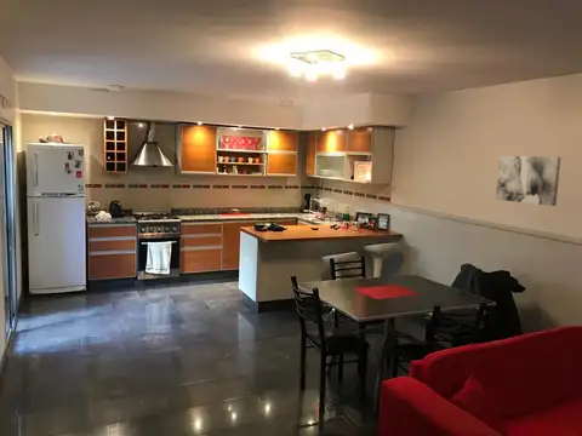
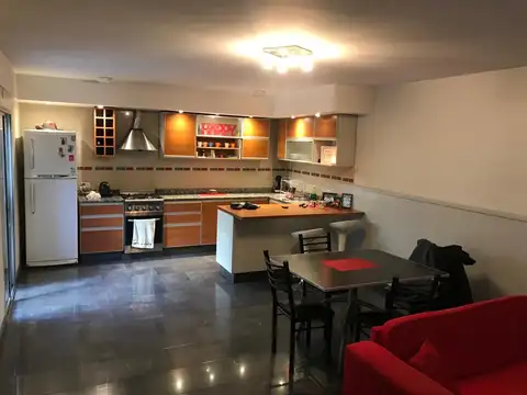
- wall art (525, 179)
